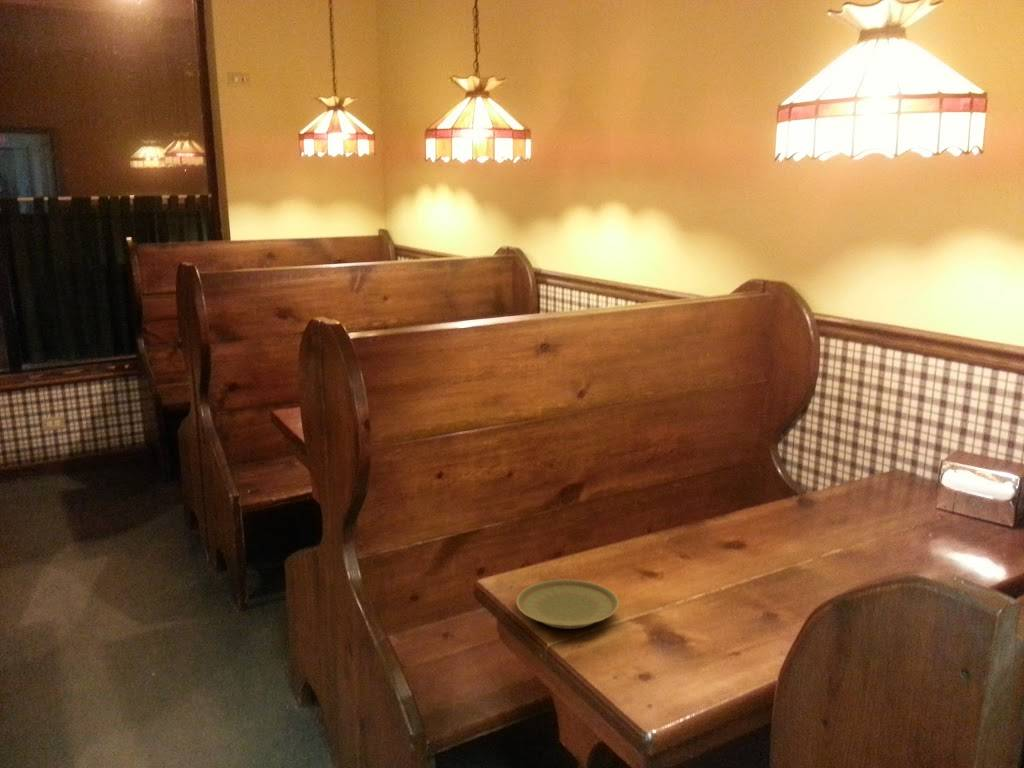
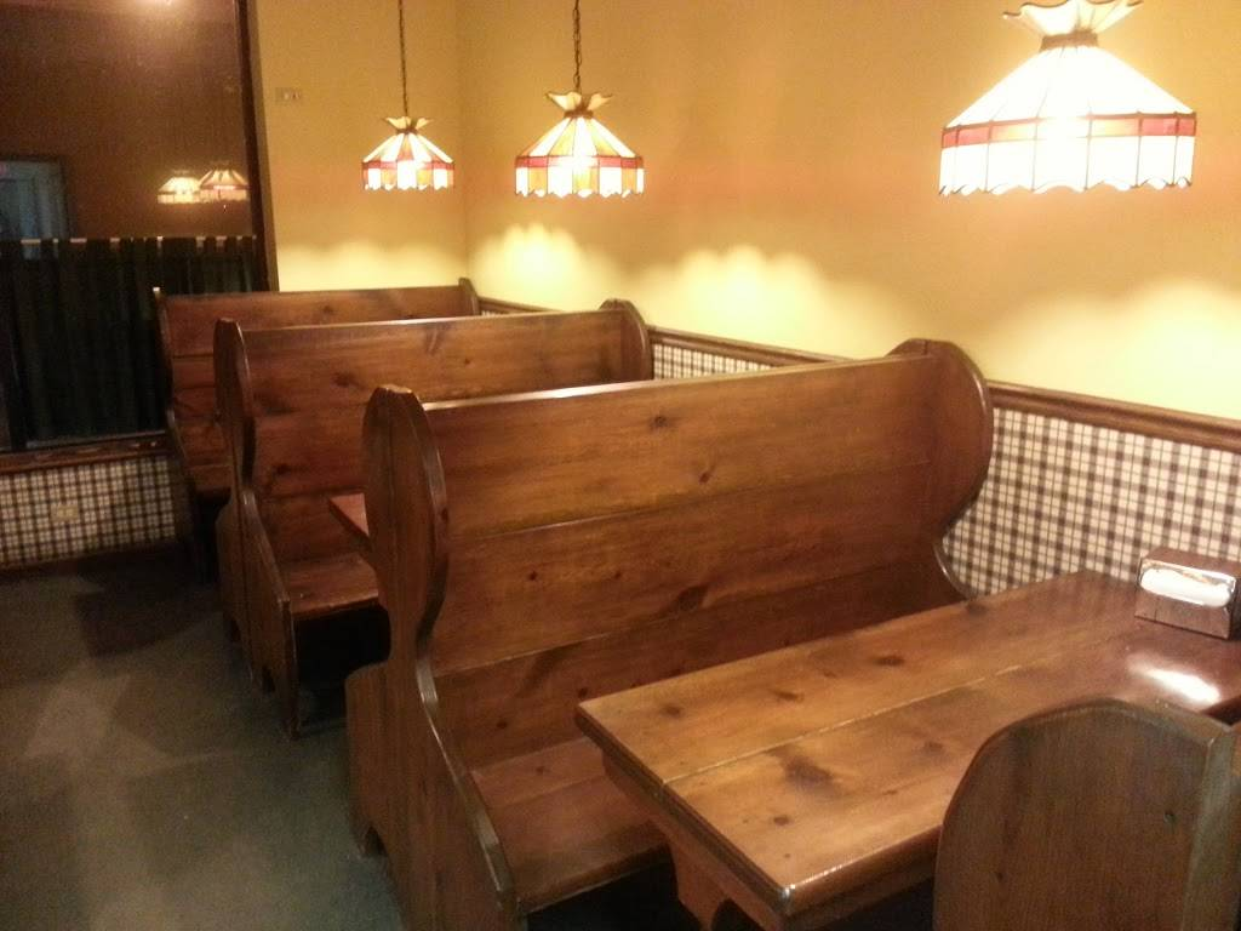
- plate (567, 606)
